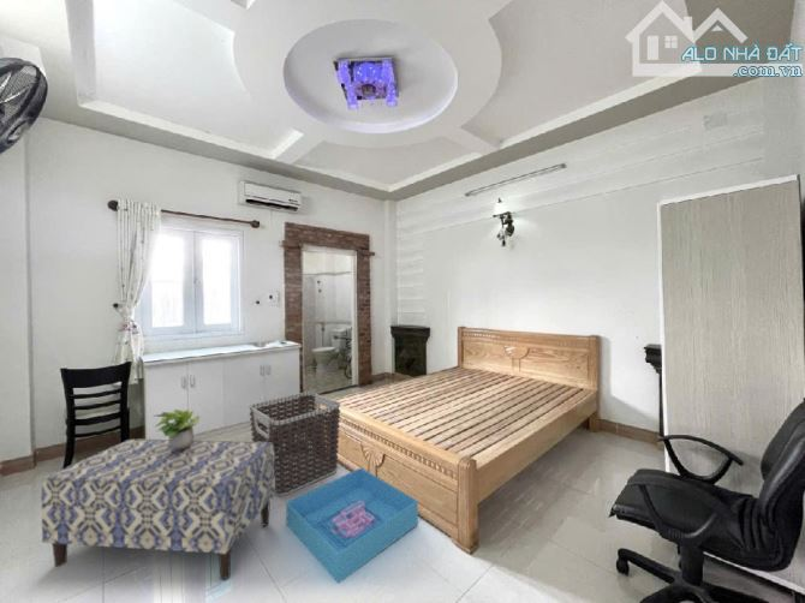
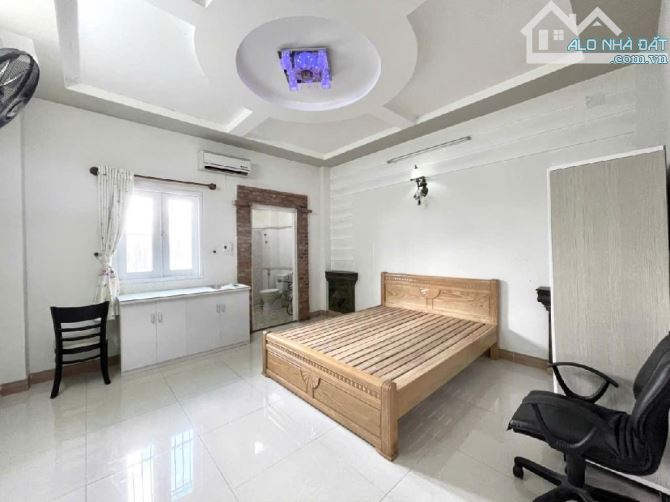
- bench (169, 500)
- potted plant (177, 428)
- storage bin (351, 513)
- clothes hamper (296, 437)
